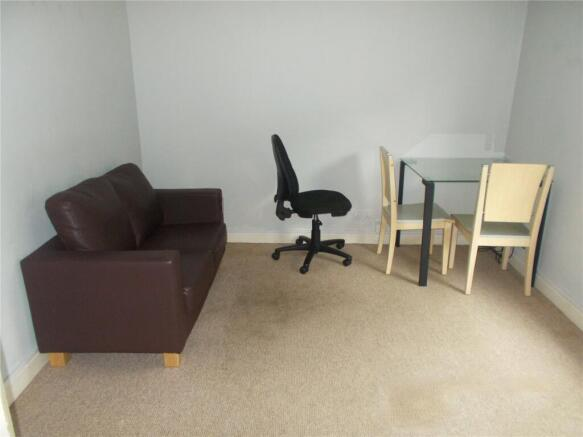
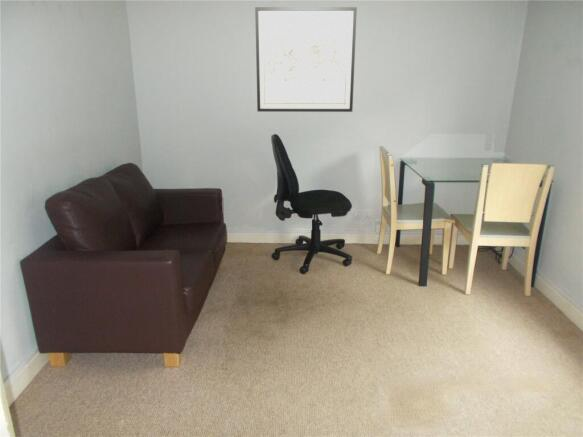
+ wall art (305, 61)
